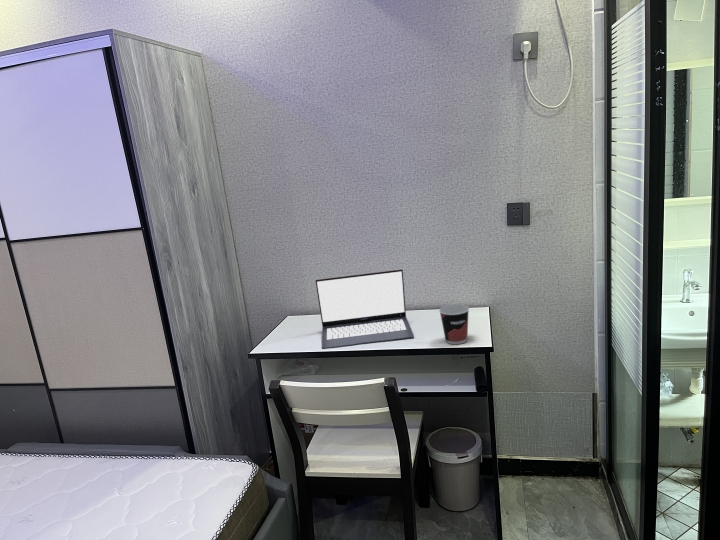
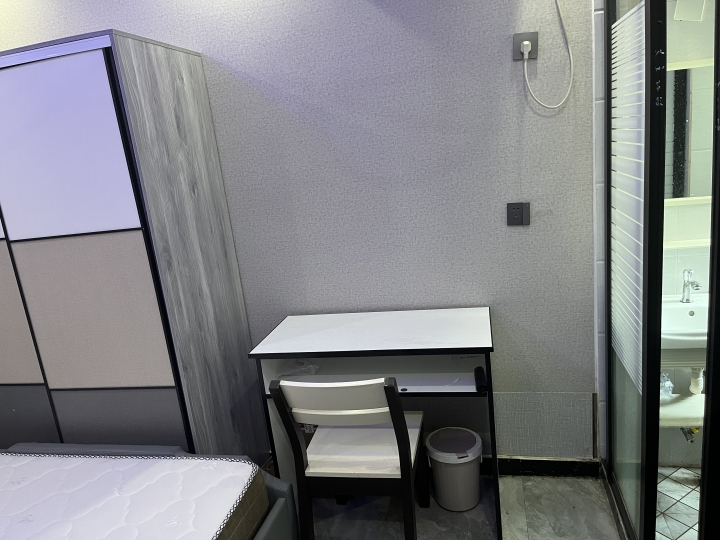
- laptop (363, 306)
- cup (455, 324)
